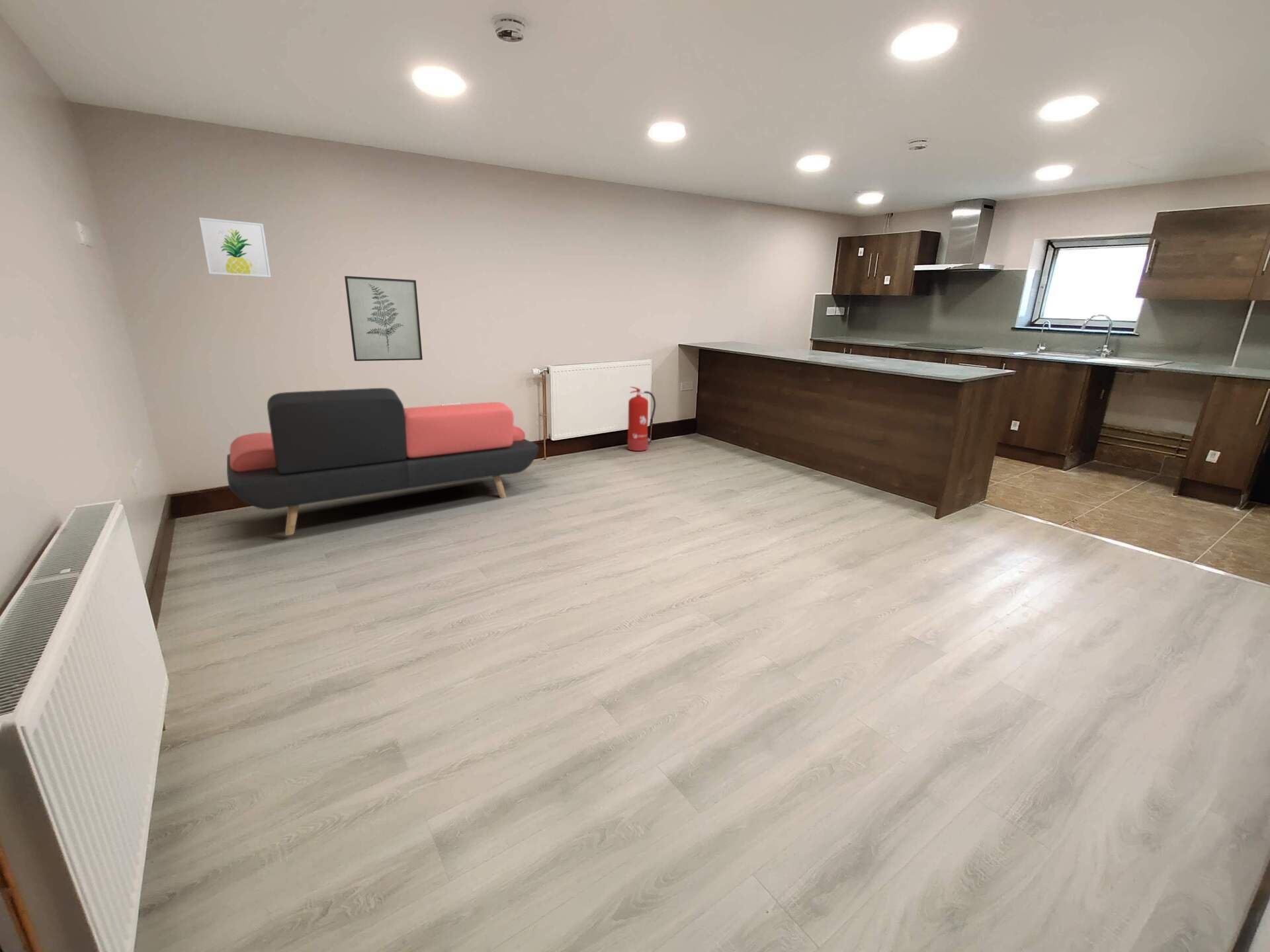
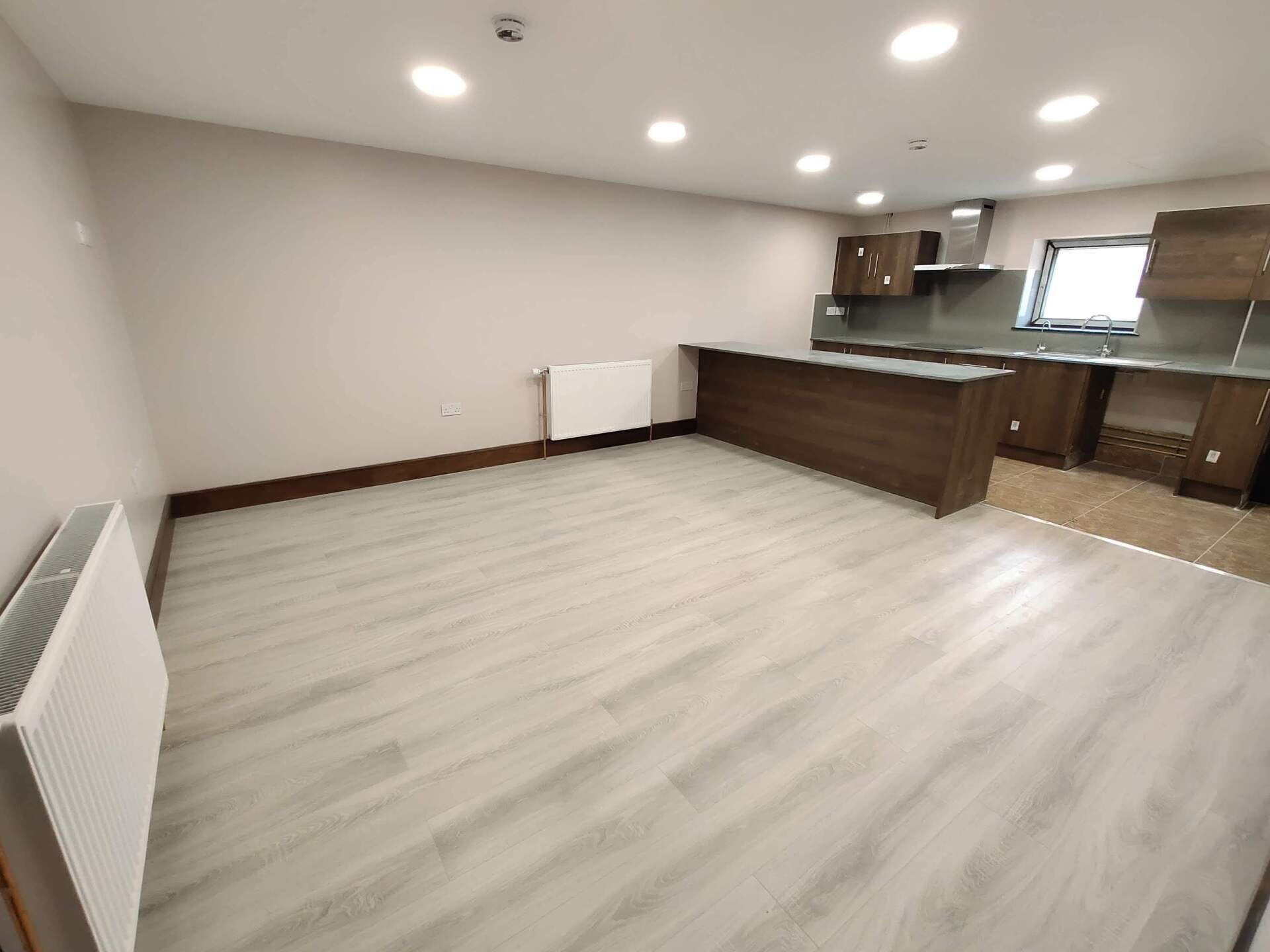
- sofa (392, 444)
- wall art (236, 249)
- fire extinguisher (642, 417)
- wall art (385, 320)
